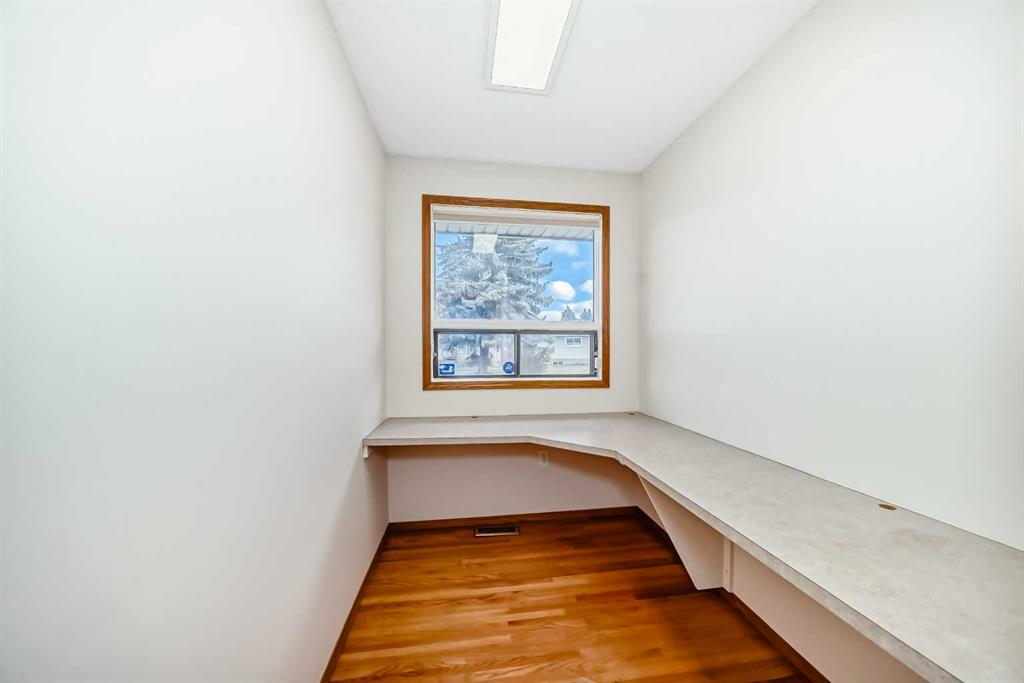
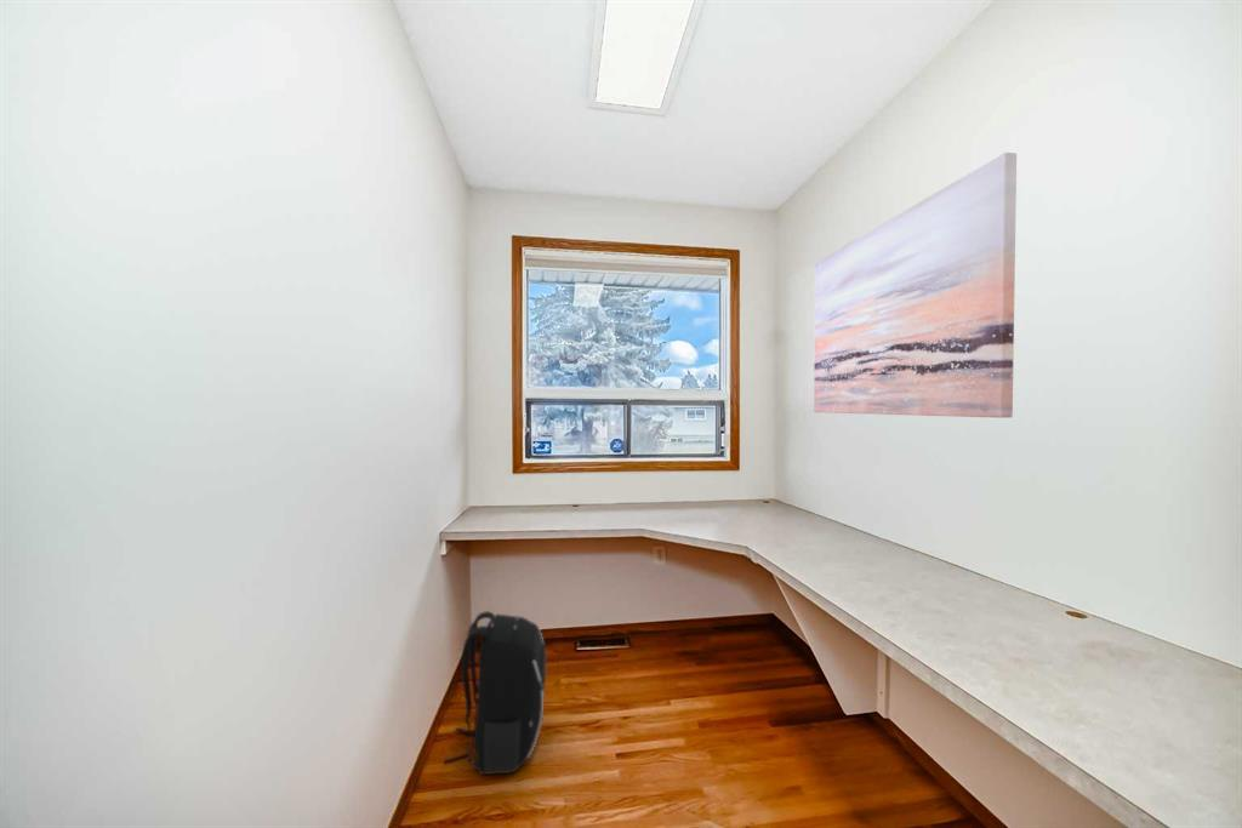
+ wall art (887, 318)
+ backpack (497, 681)
